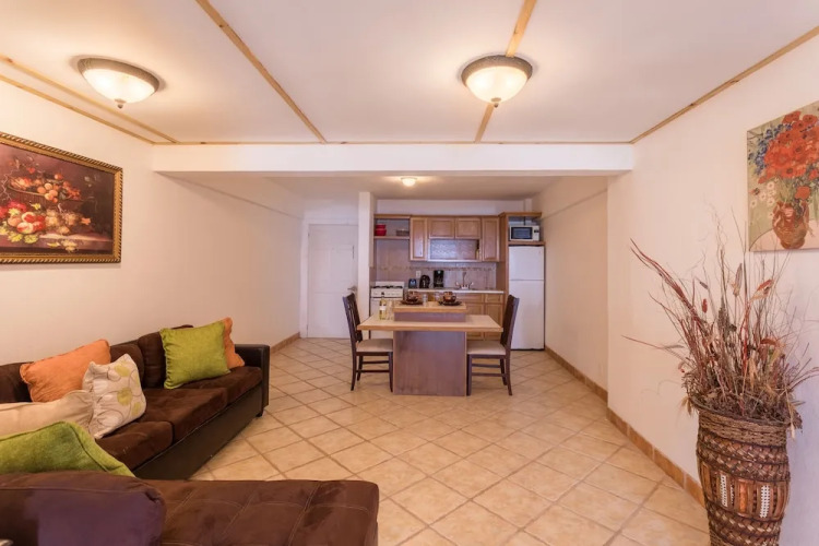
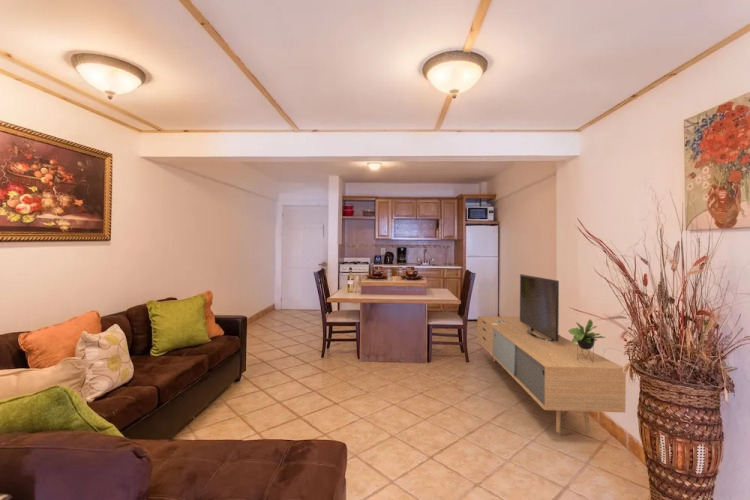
+ media console (532, 333)
